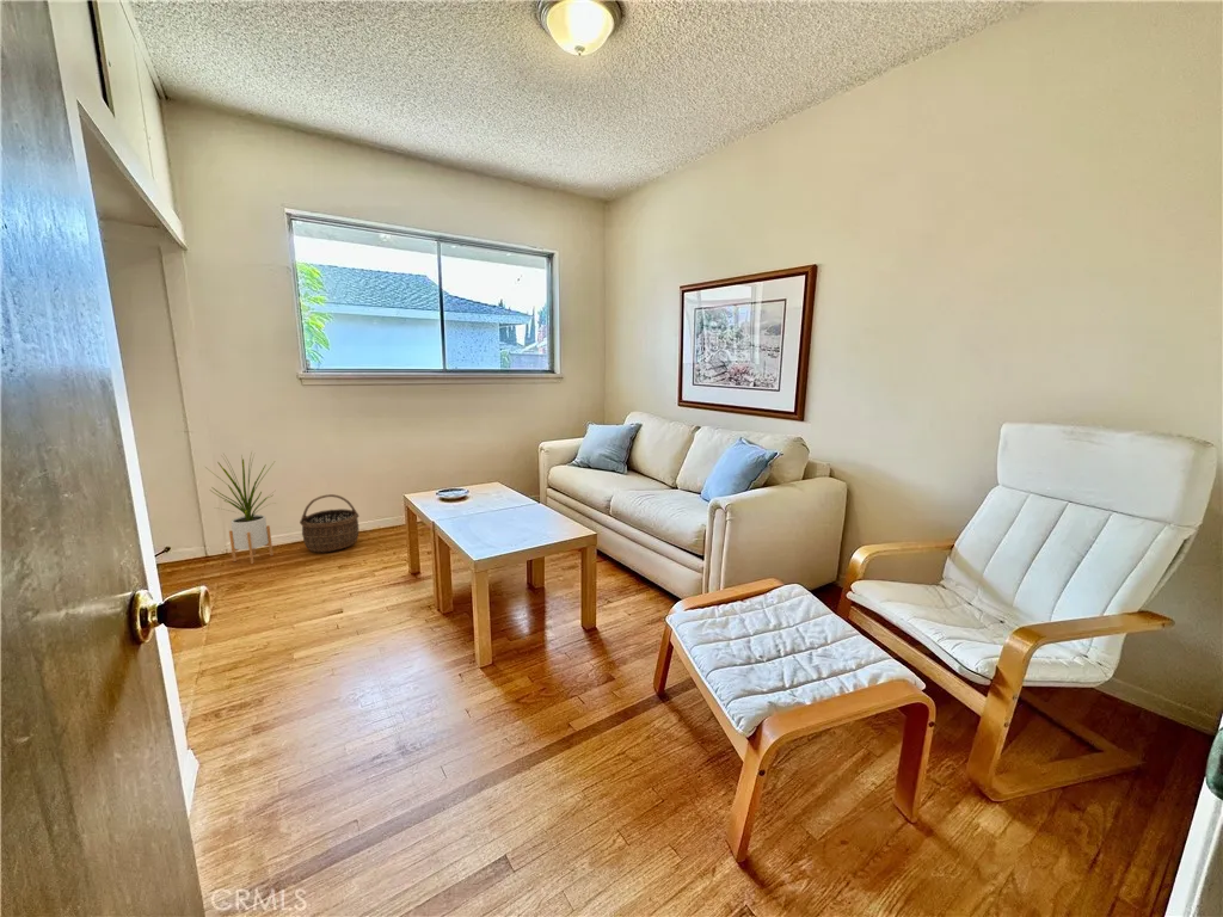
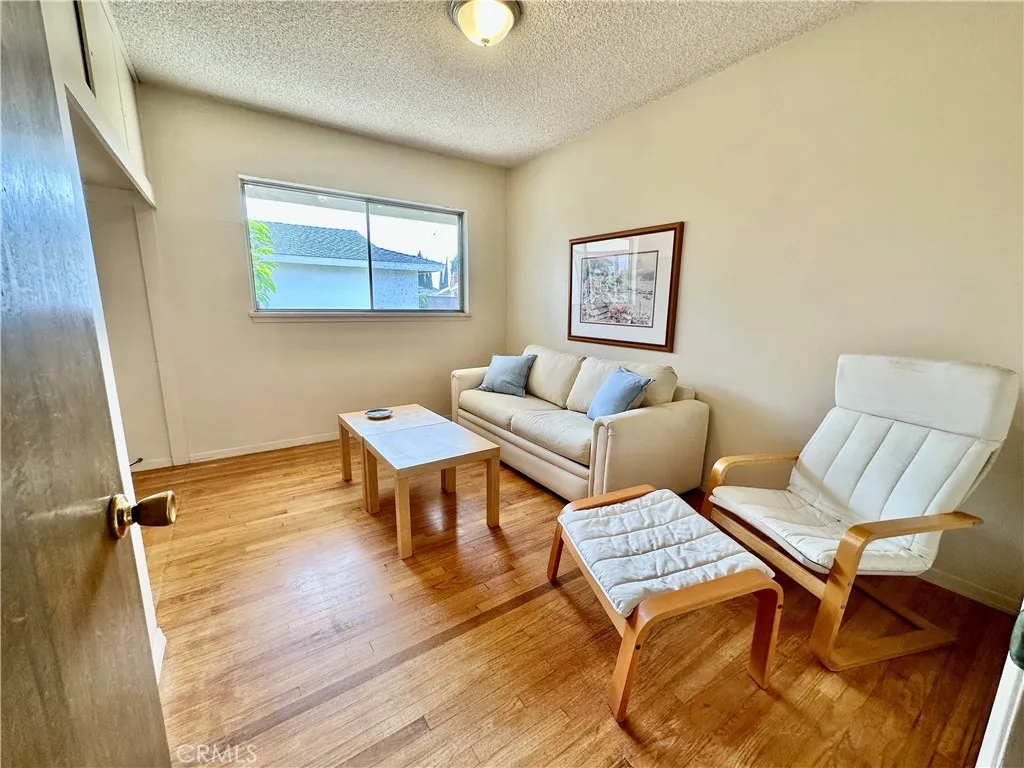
- house plant (247, 505)
- wicker basket (330, 519)
